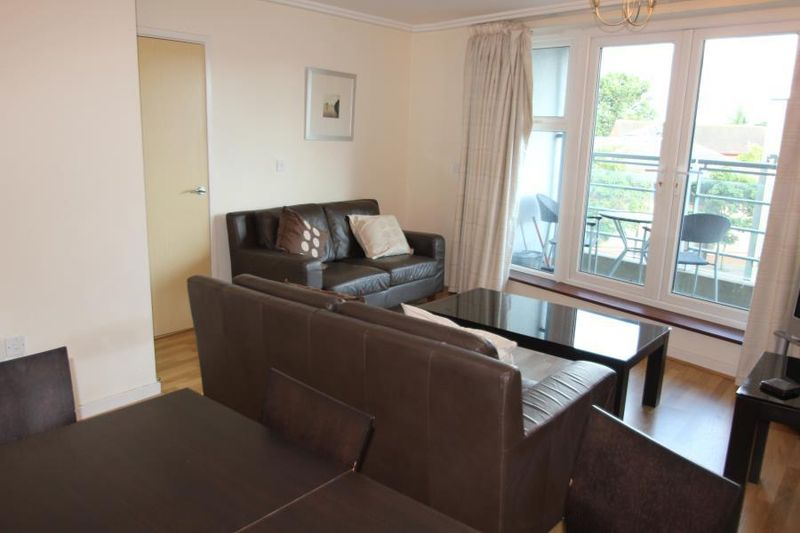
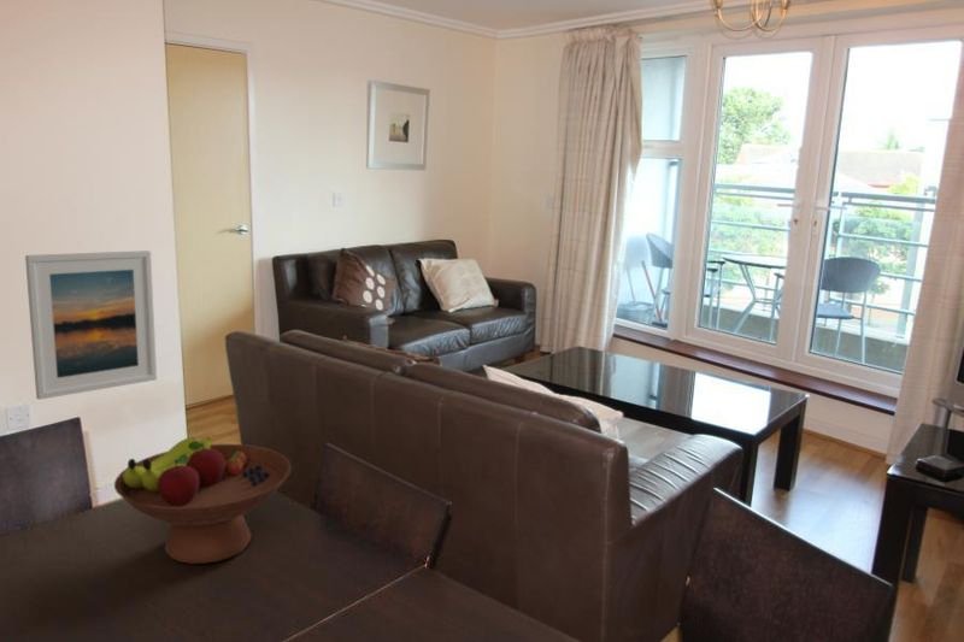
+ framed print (95, 322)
+ fruit bowl (206, 495)
